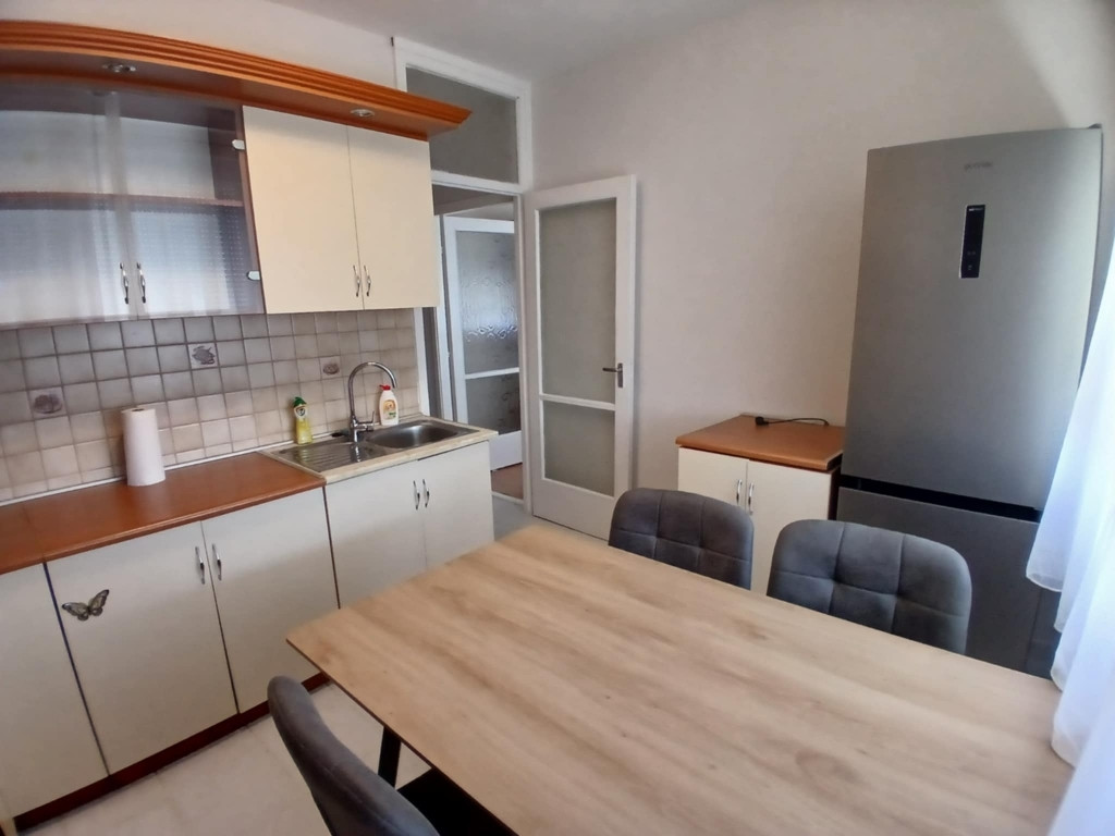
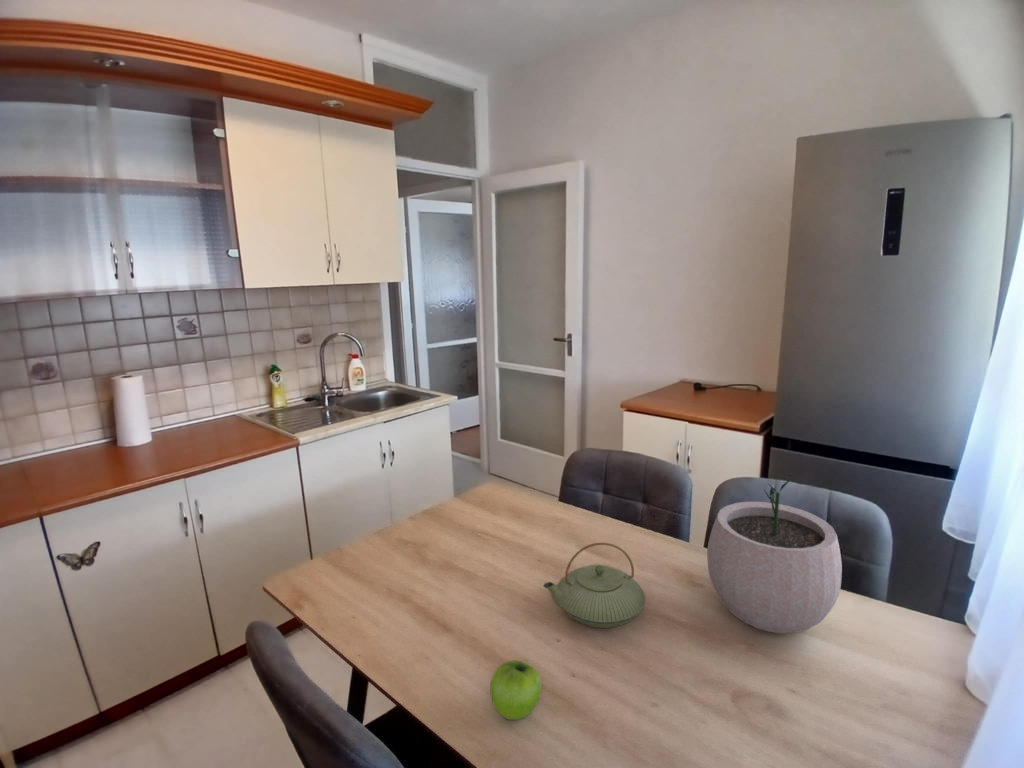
+ plant pot (772, 550)
+ teapot (593, 576)
+ fruit (515, 688)
